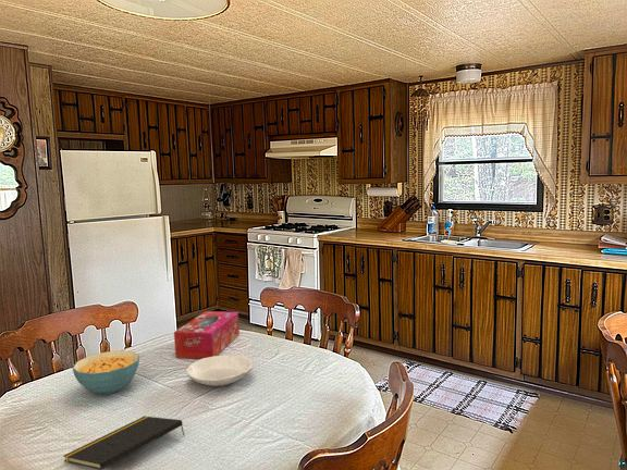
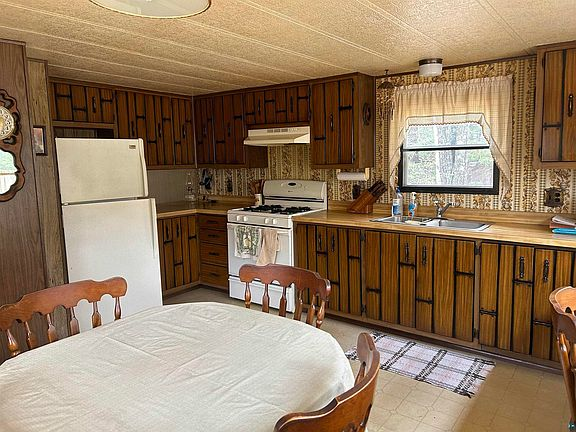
- bowl (220, 372)
- notepad (124, 440)
- cereal bowl (108, 375)
- tissue box (208, 333)
